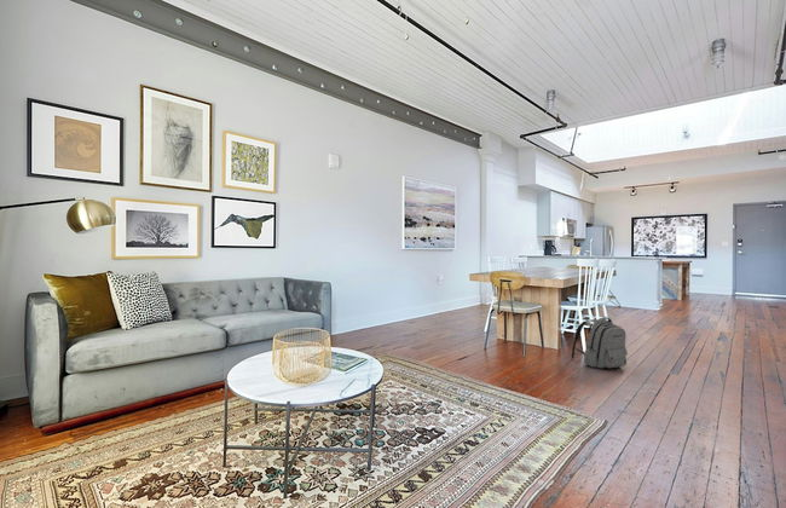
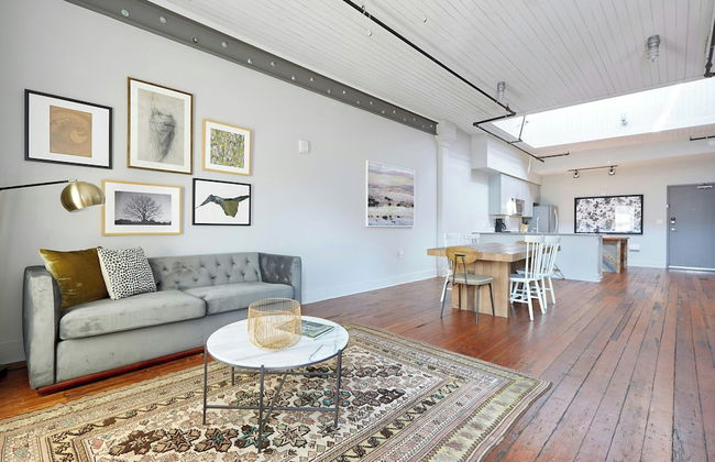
- backpack (601, 340)
